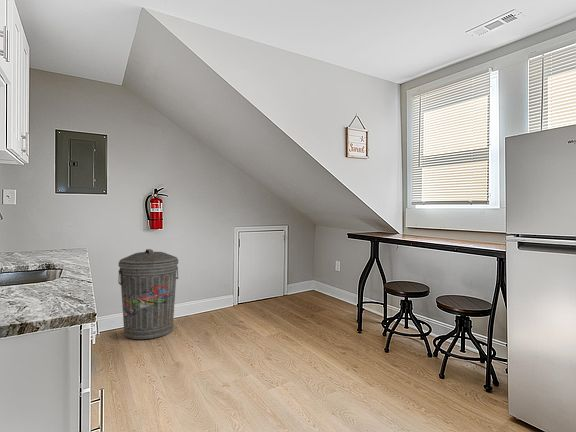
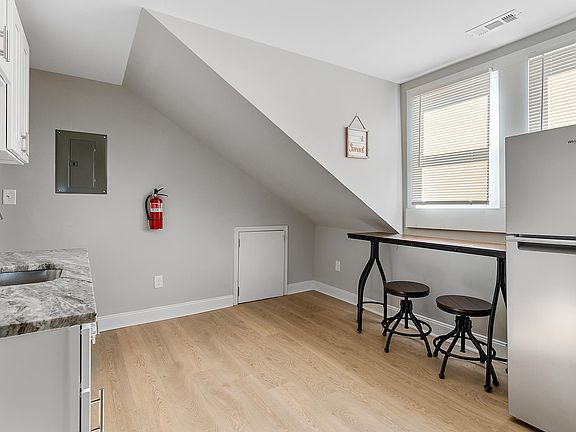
- trash can (149, 290)
